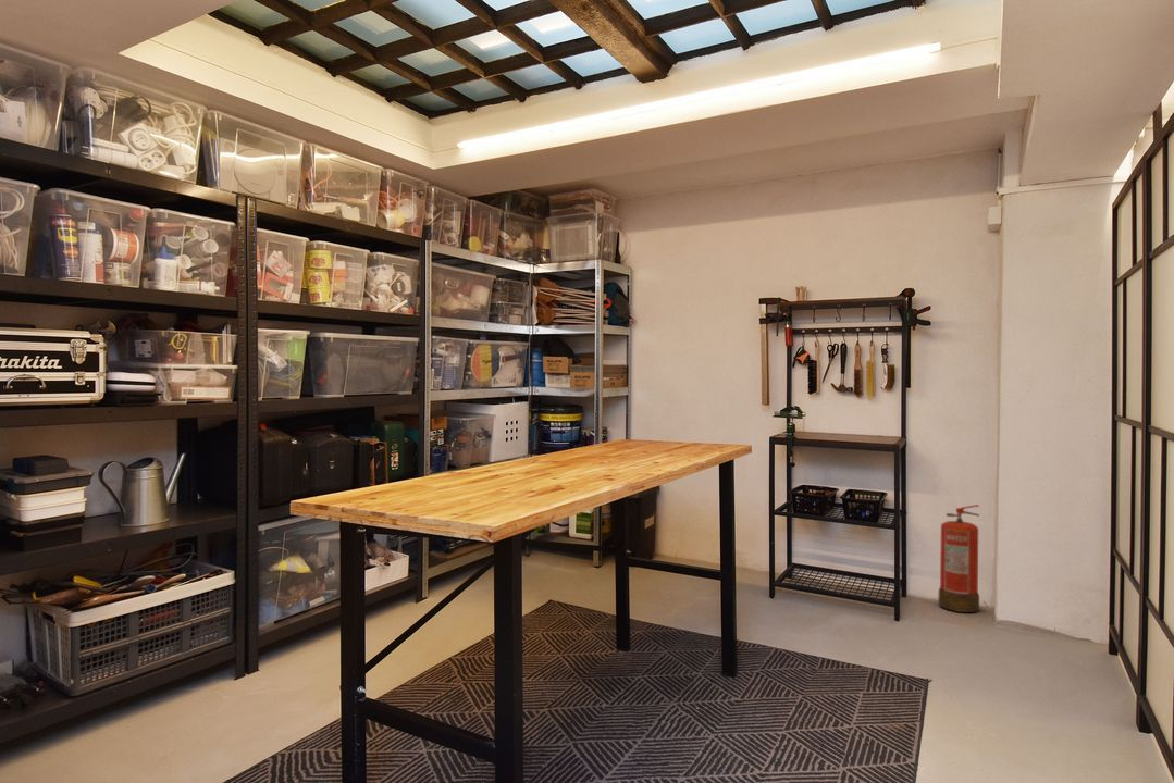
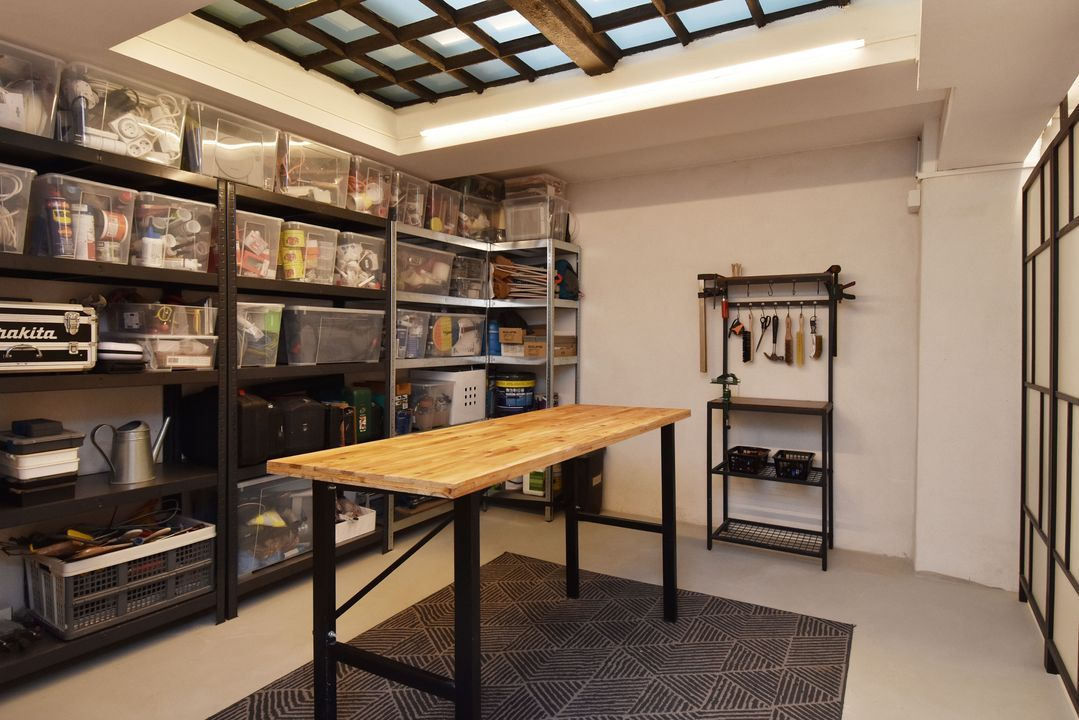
- fire extinguisher (959, 555)
